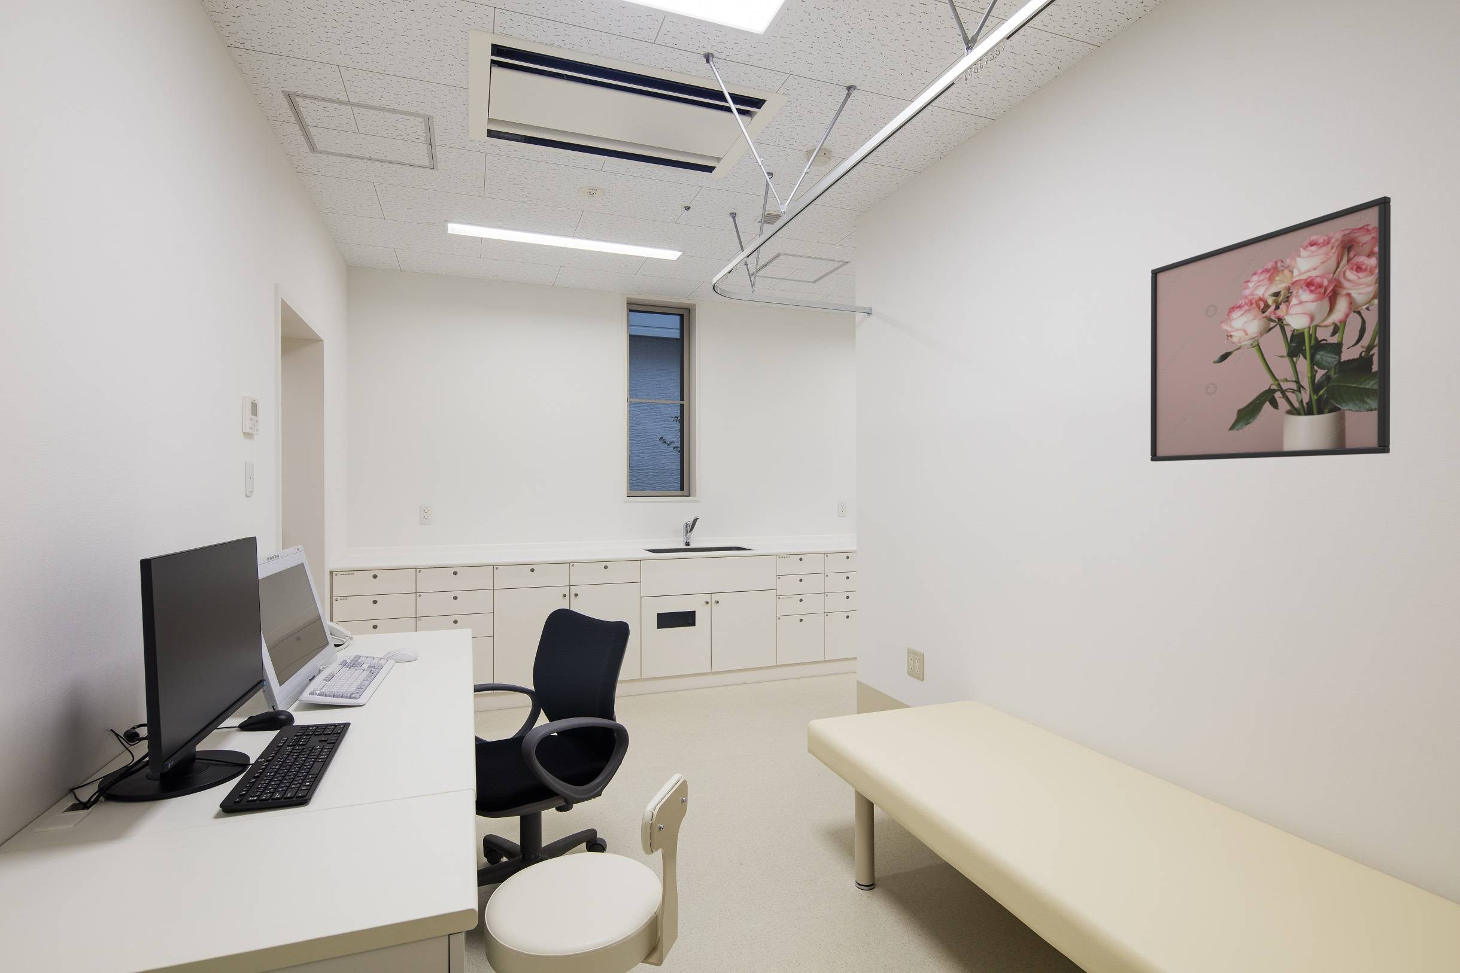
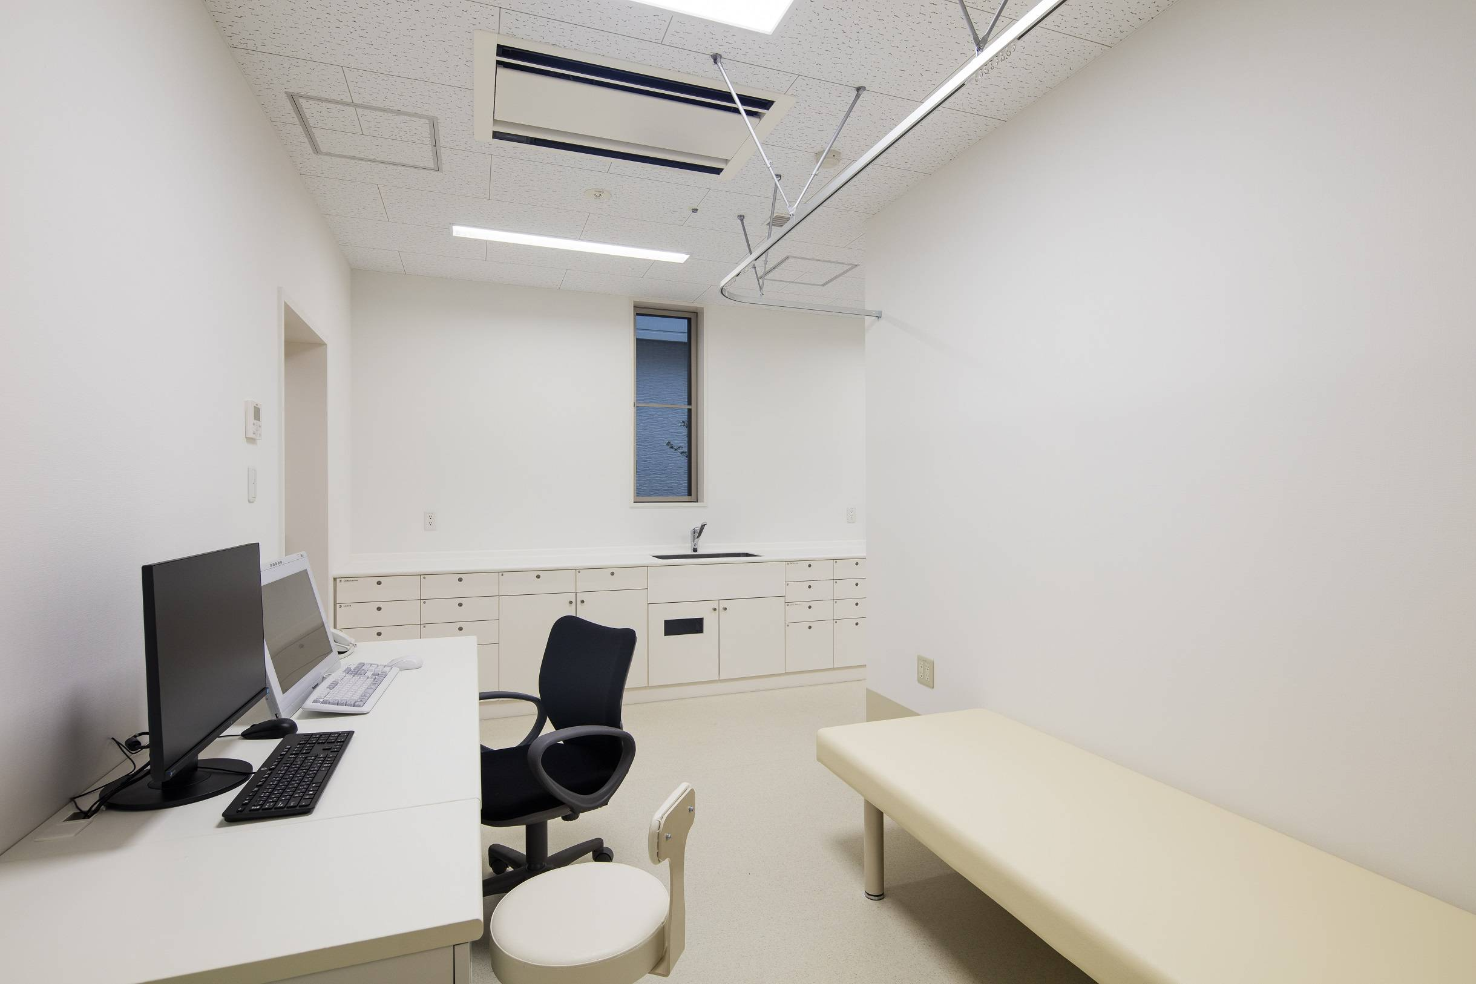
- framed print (1253, 349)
